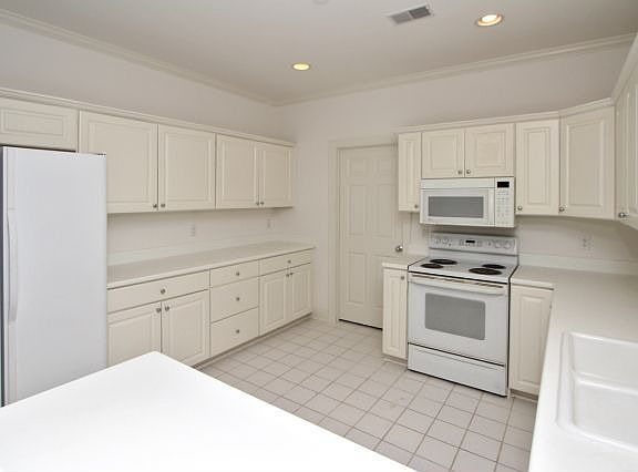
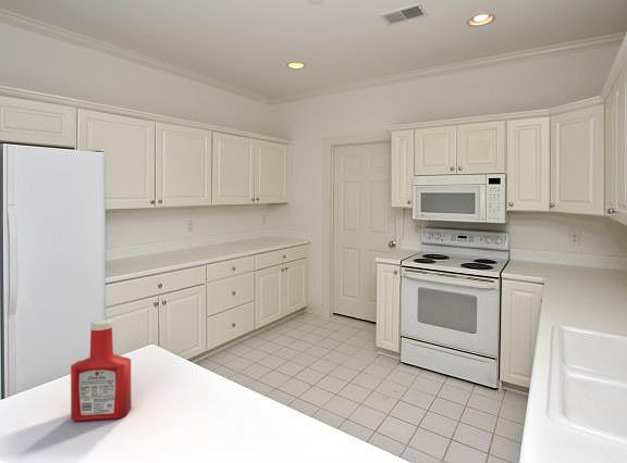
+ soap bottle (101, 367)
